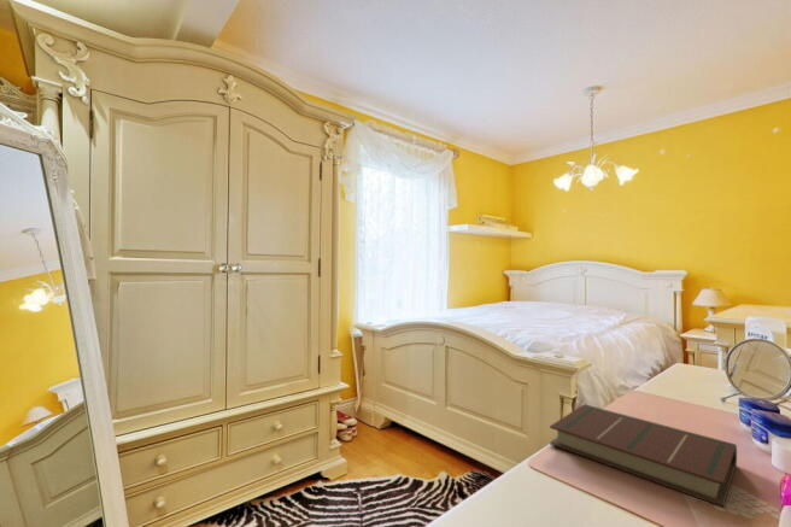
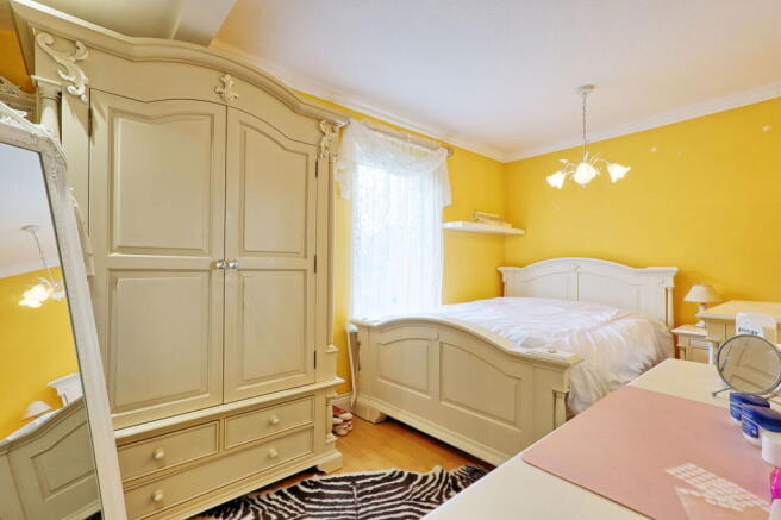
- book (638, 444)
